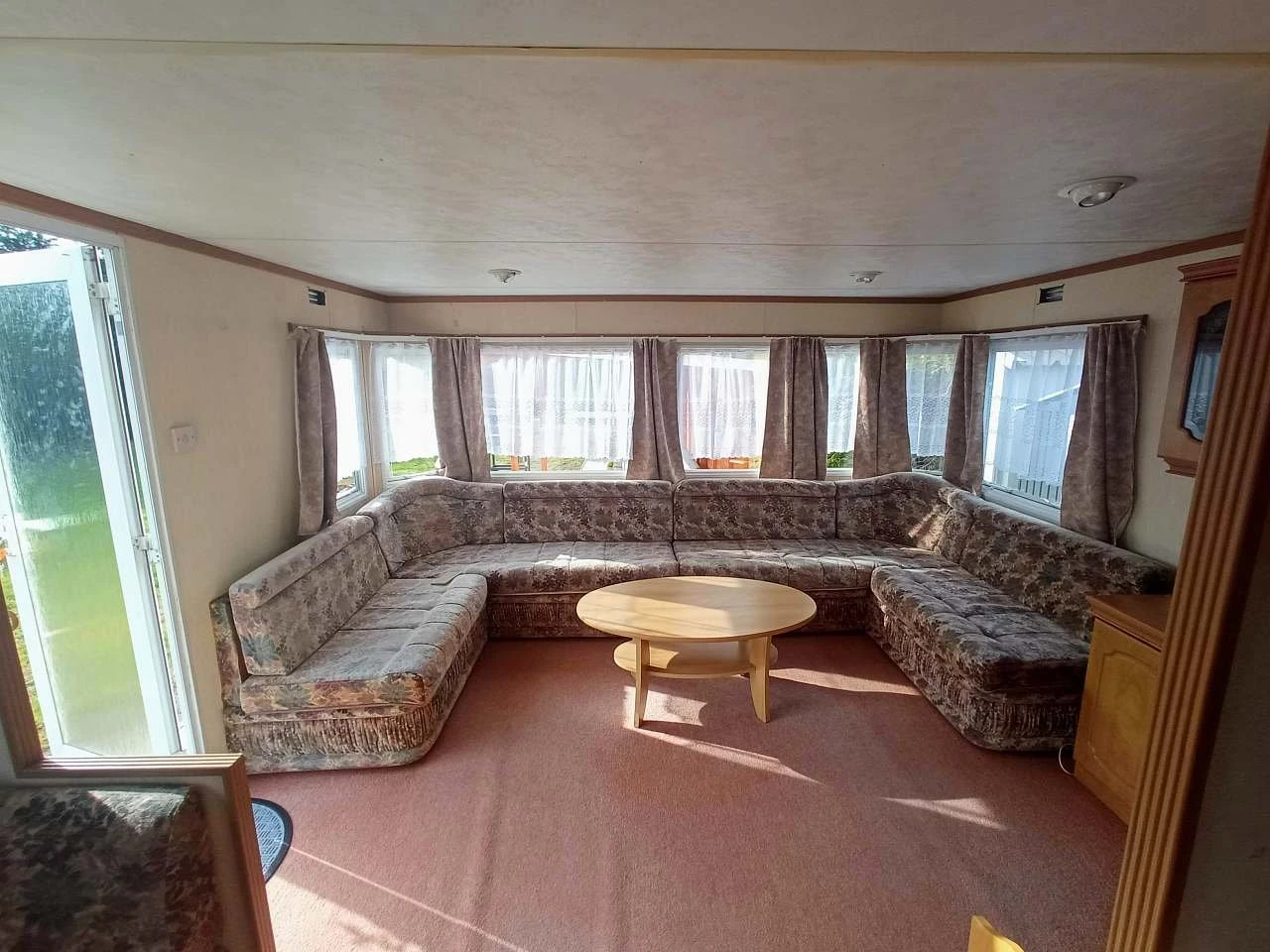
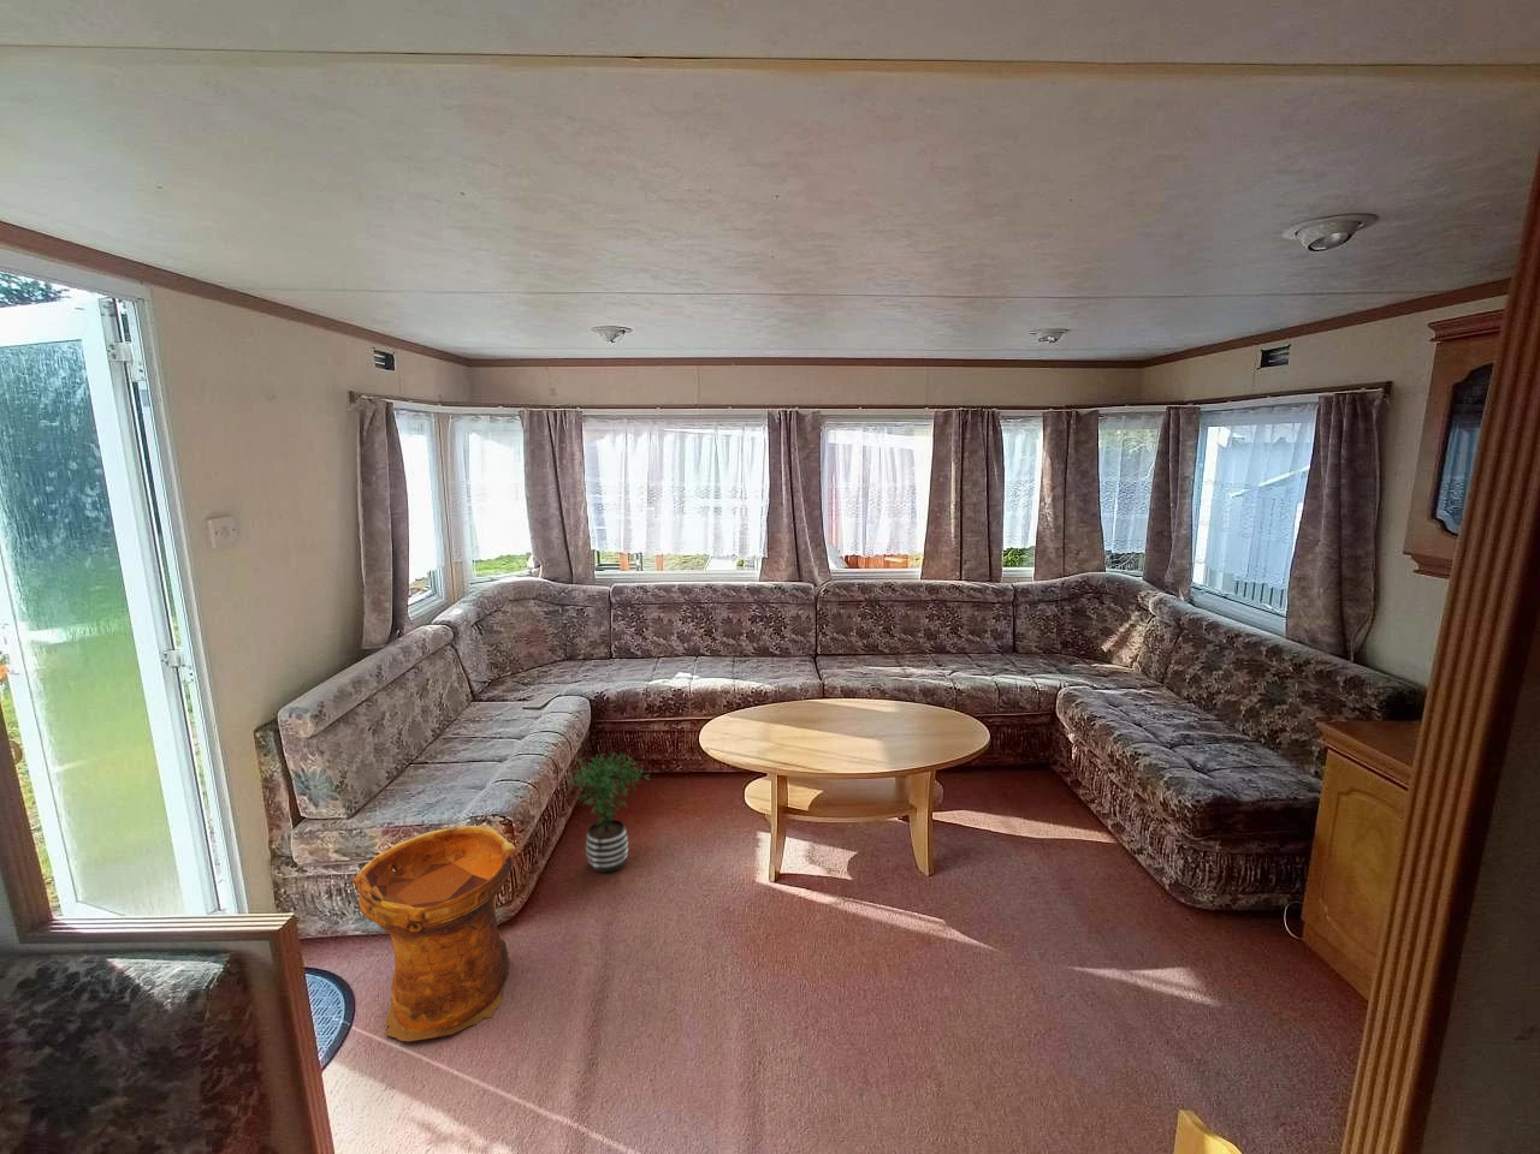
+ woven basket (440, 930)
+ potted plant (605, 812)
